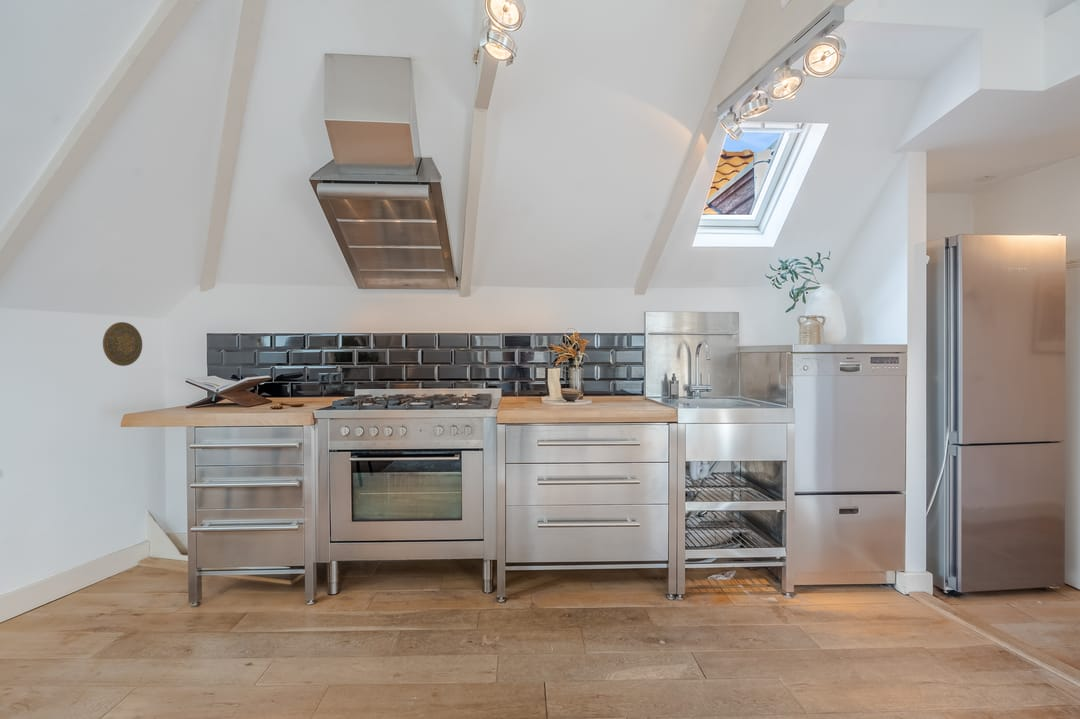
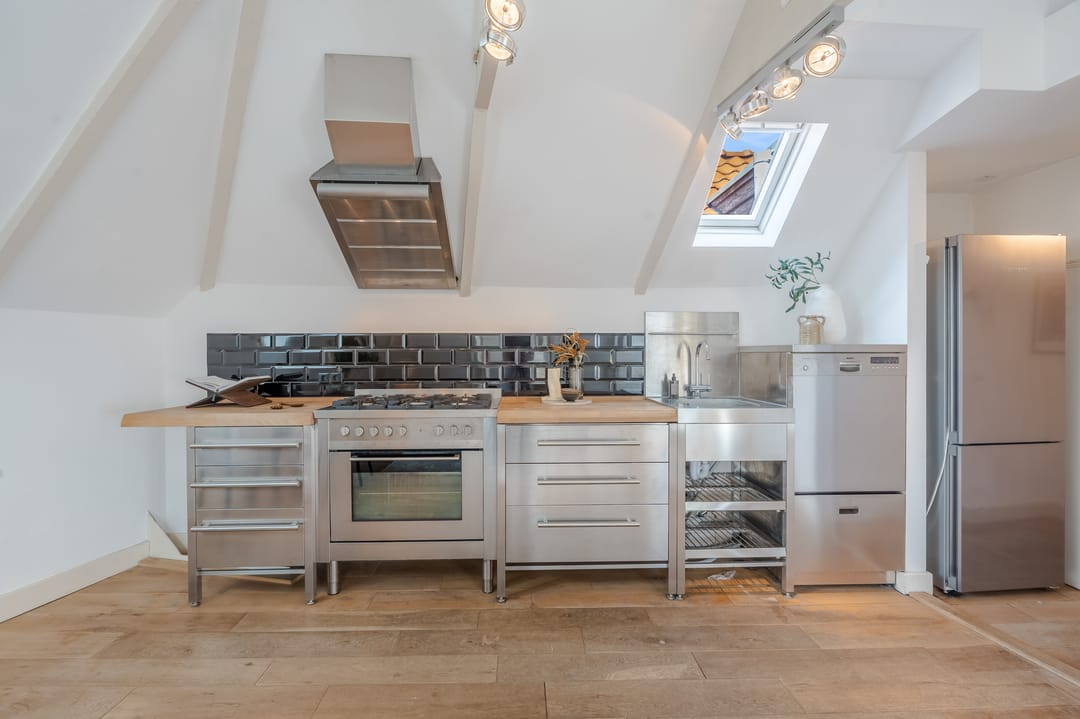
- decorative plate (125, 344)
